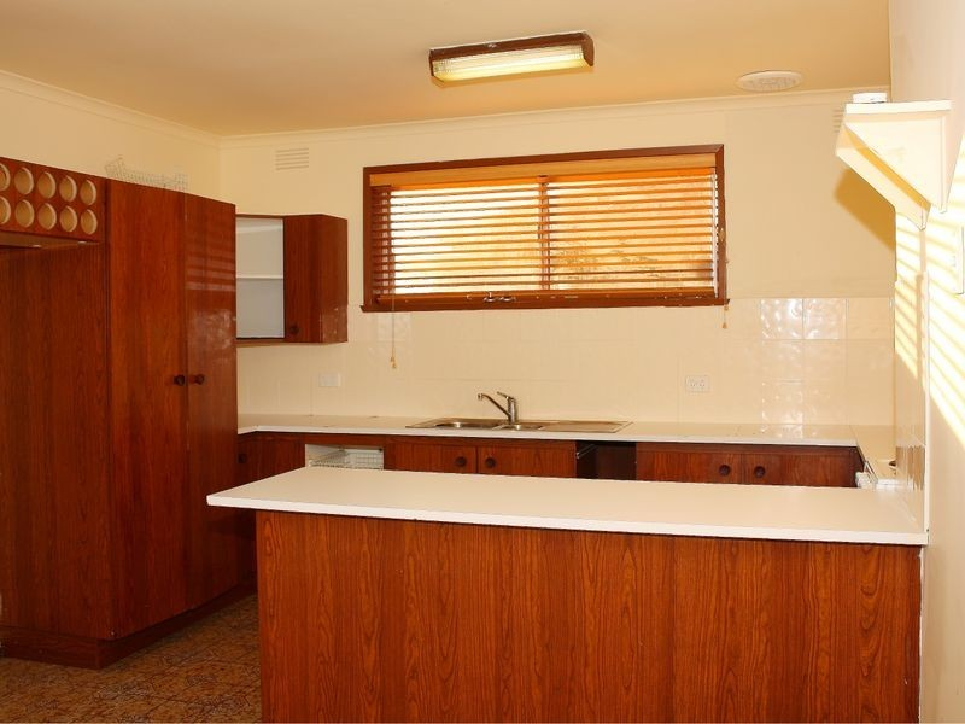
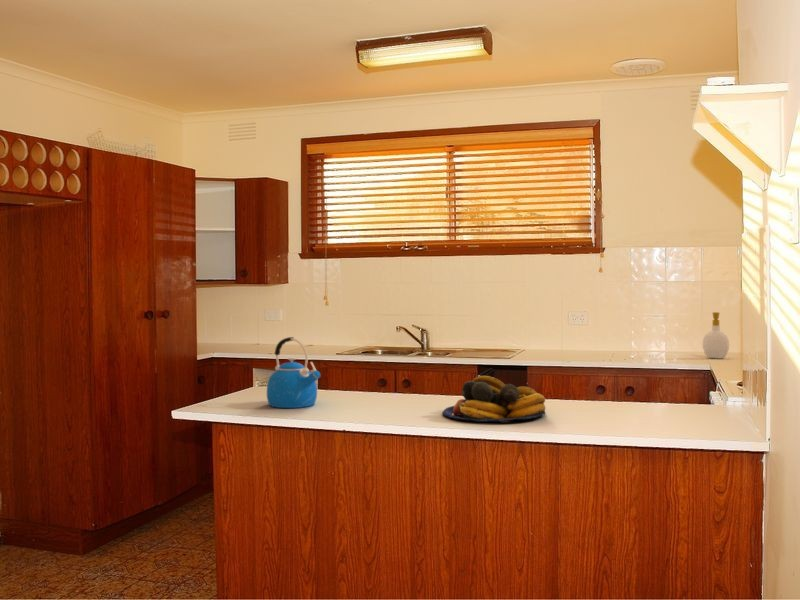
+ fruit bowl (493, 395)
+ soap bottle (715, 335)
+ kettle (296, 371)
